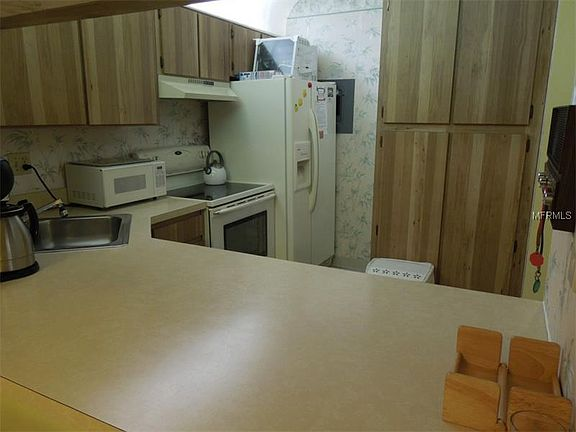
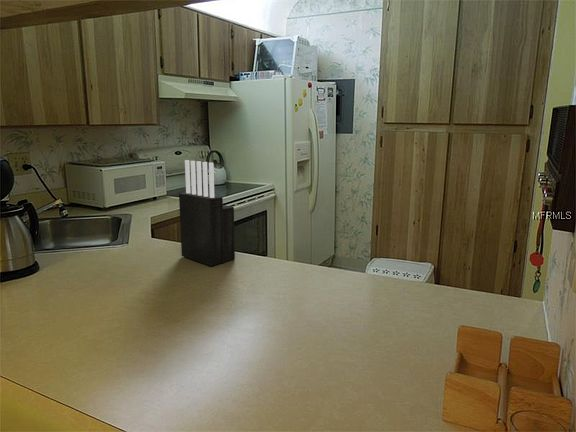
+ knife block (209, 210)
